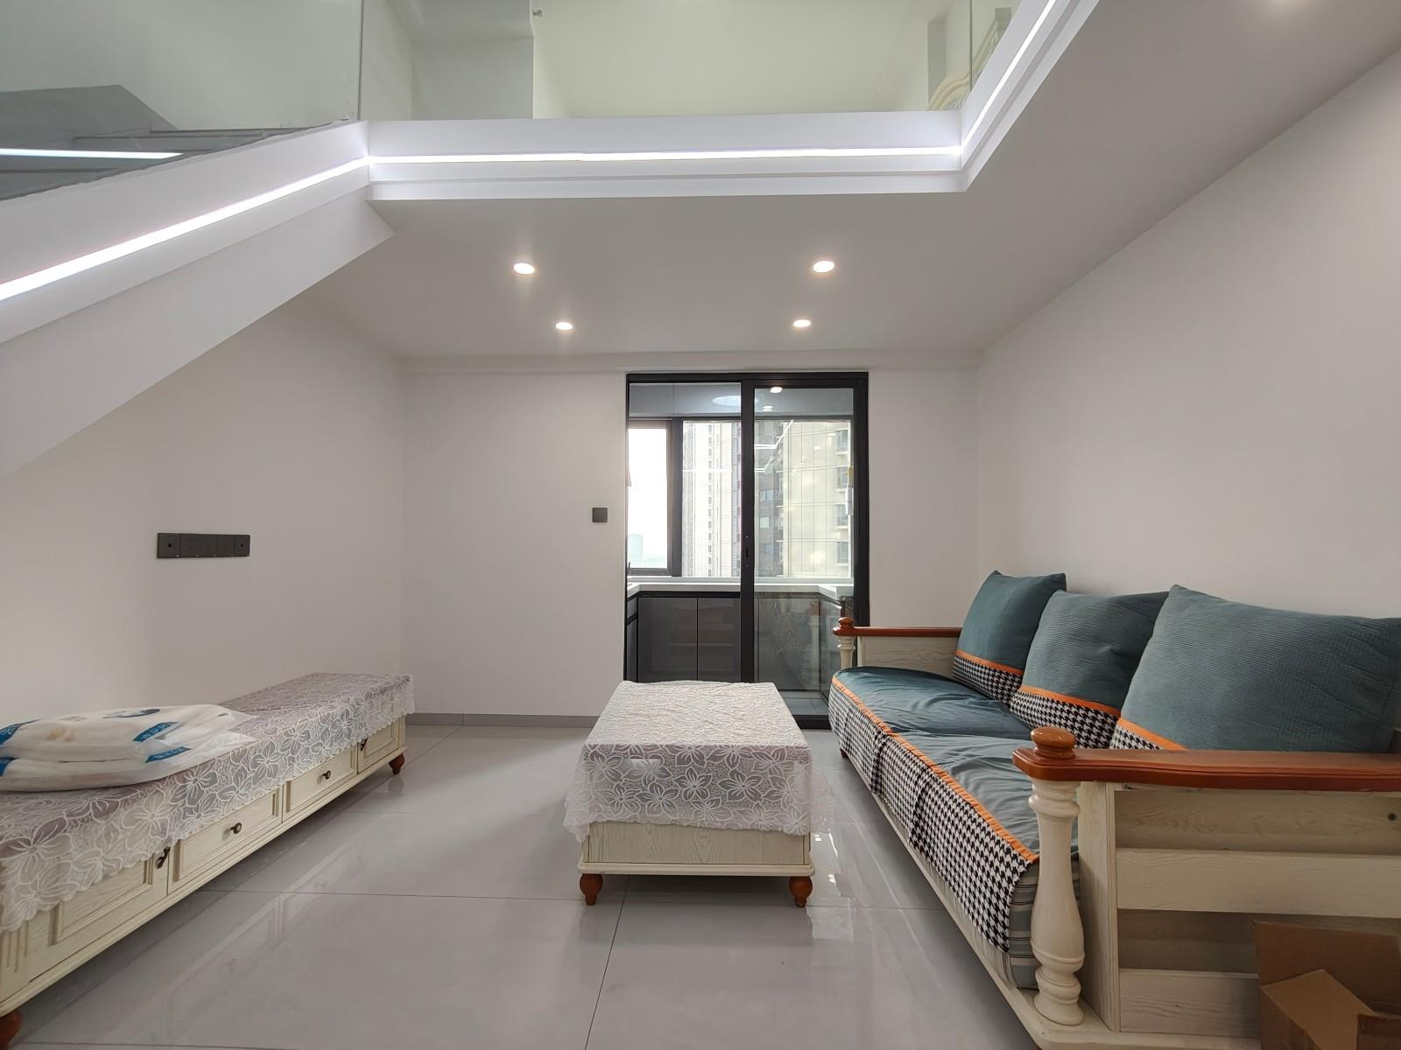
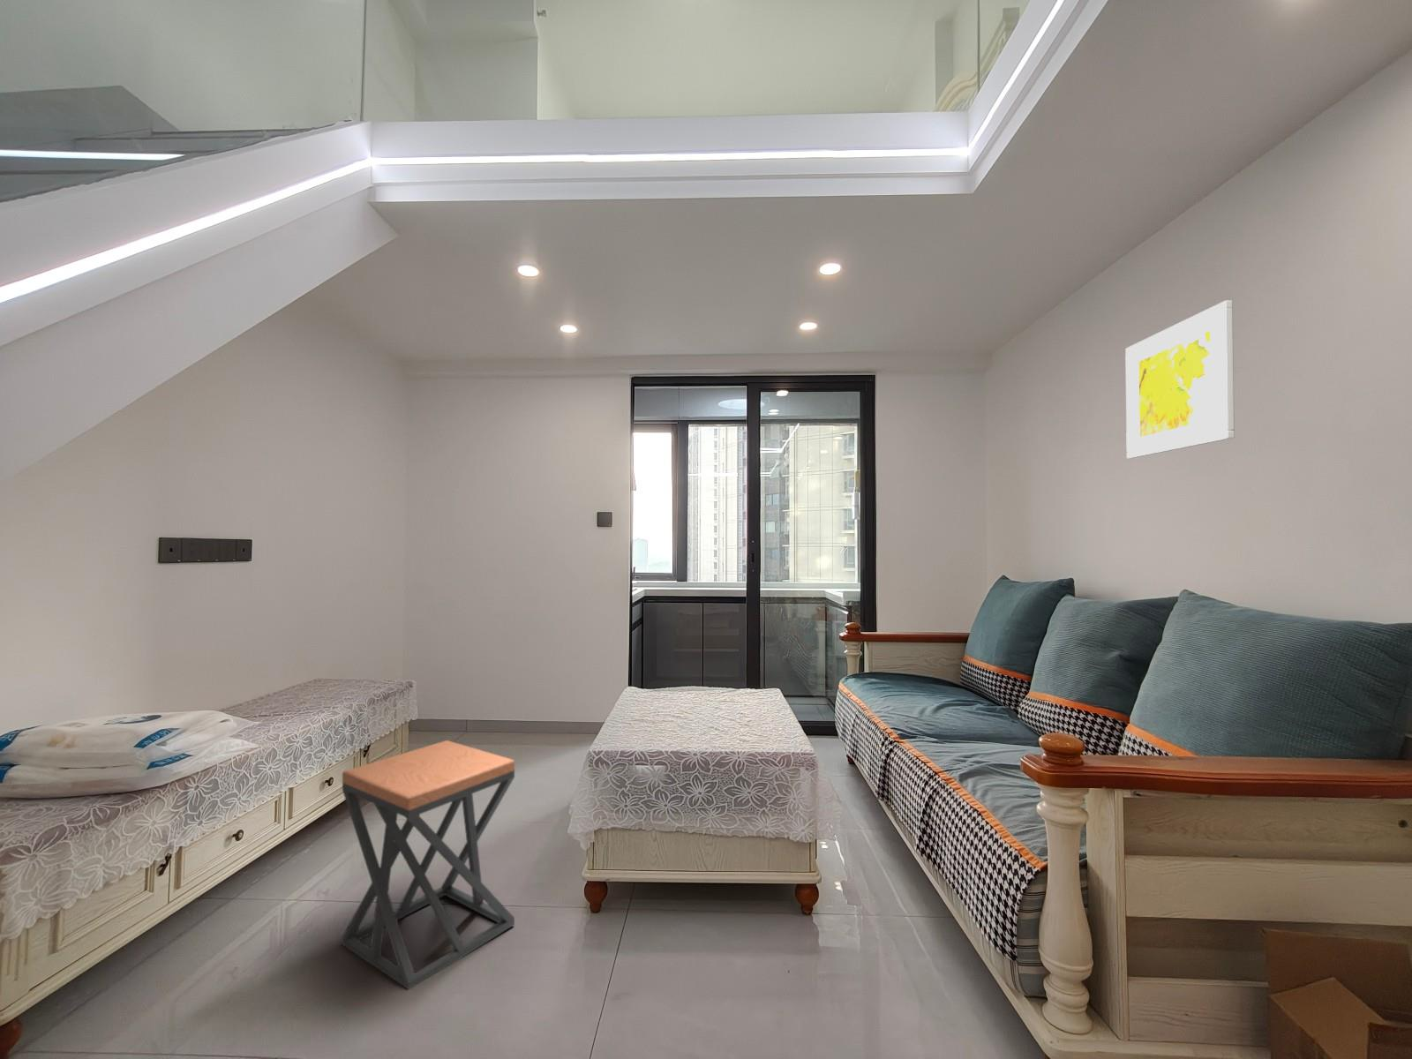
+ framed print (1173, 387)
+ stool (430, 849)
